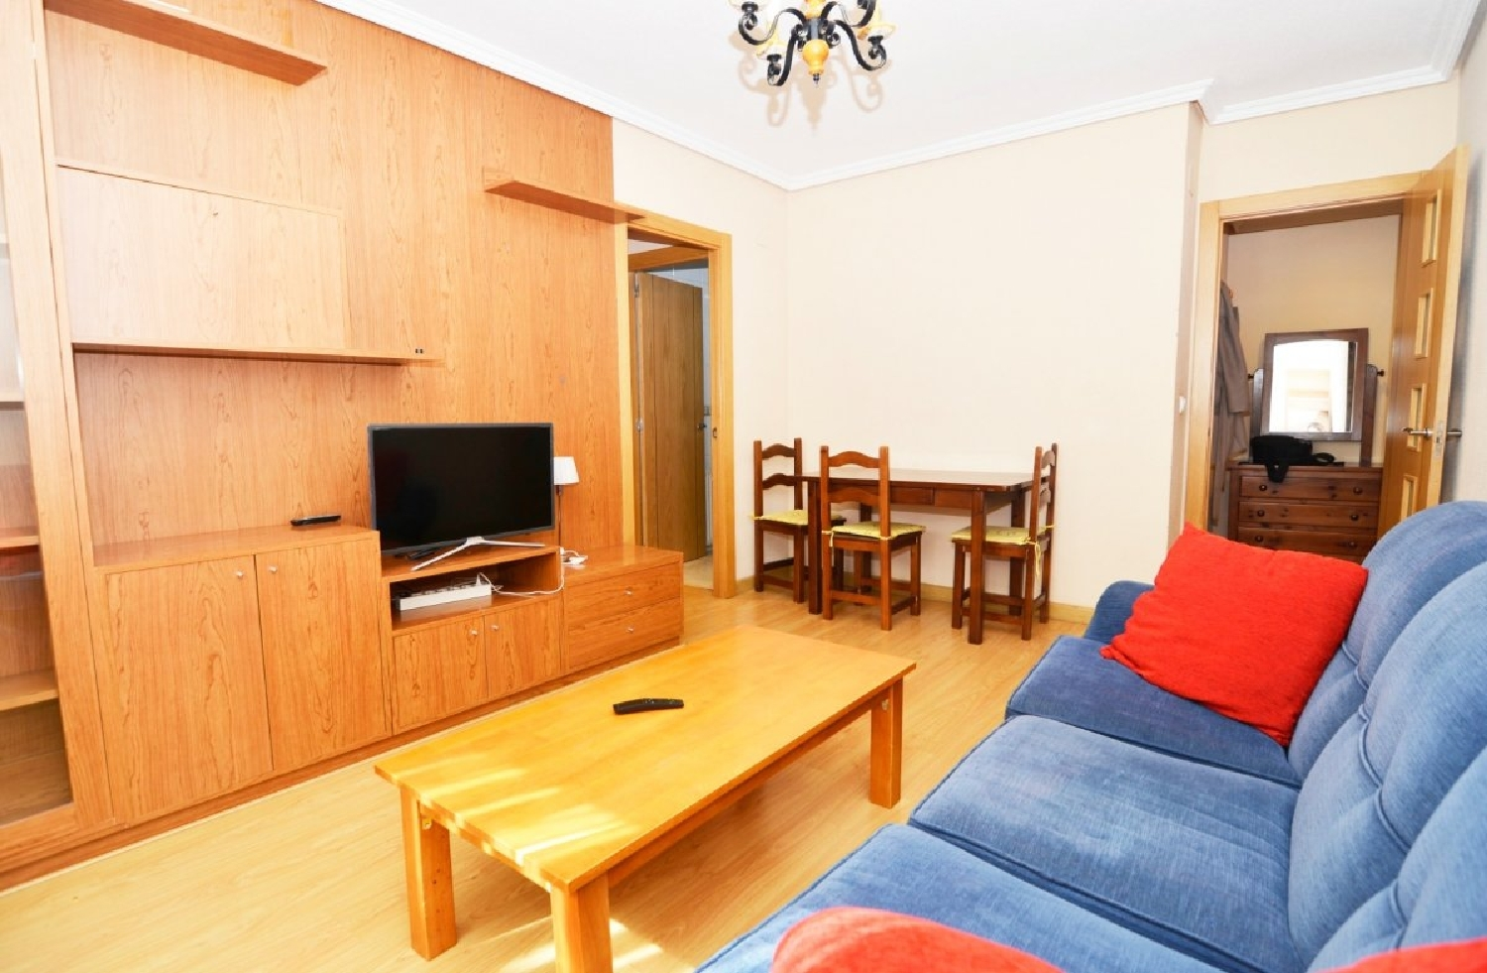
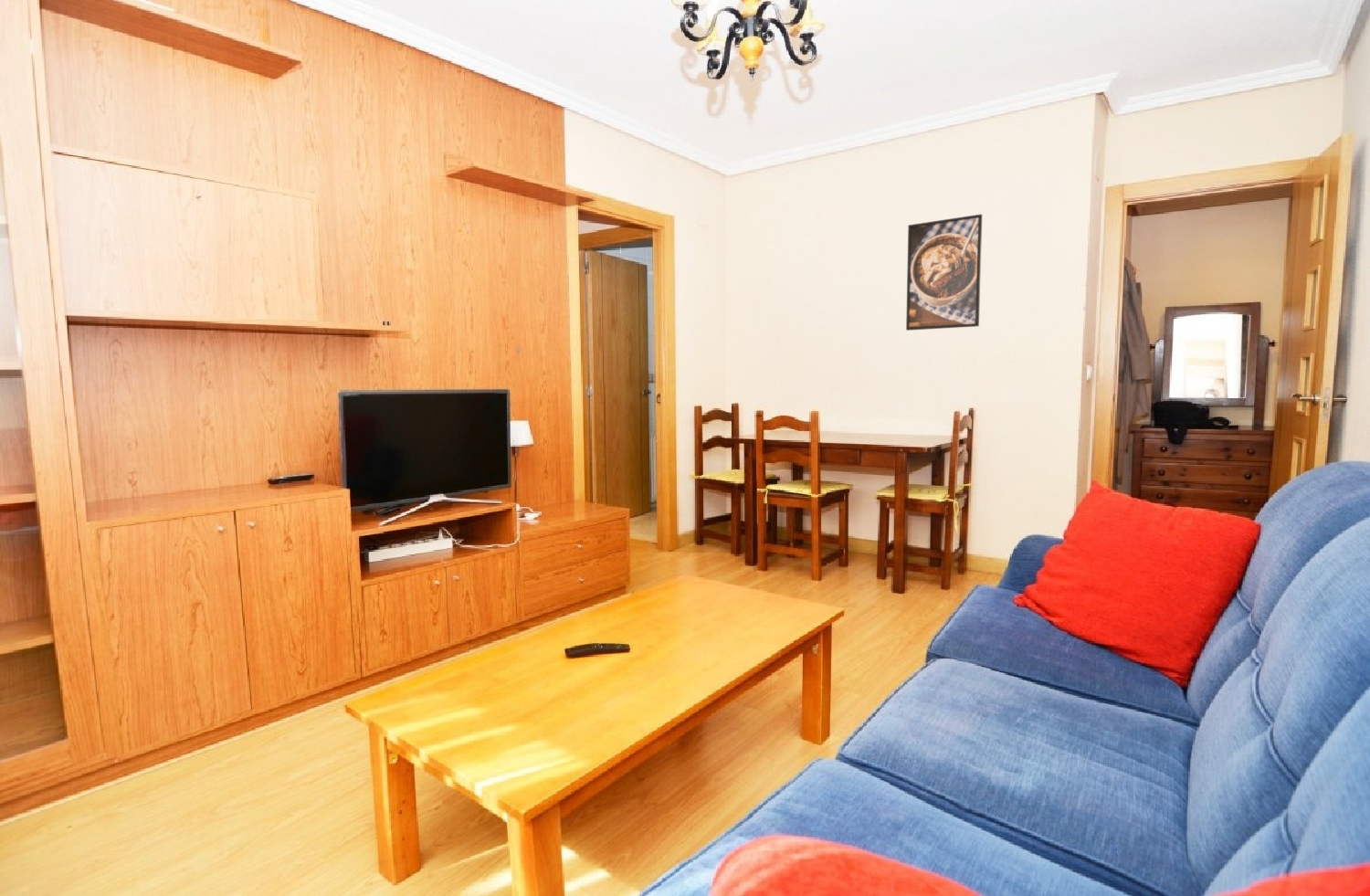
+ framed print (943, 274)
